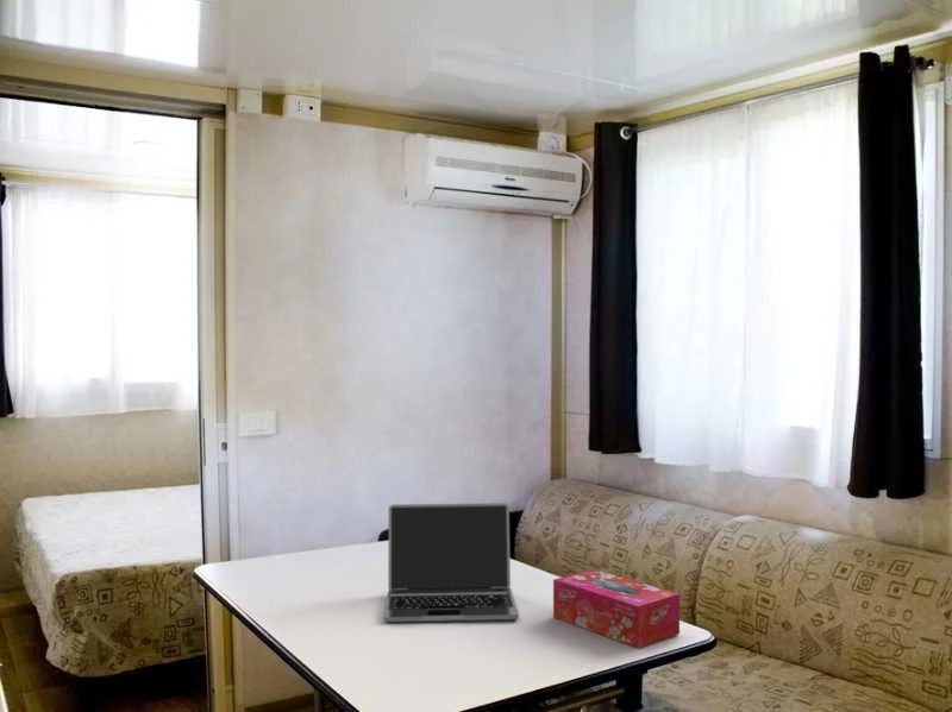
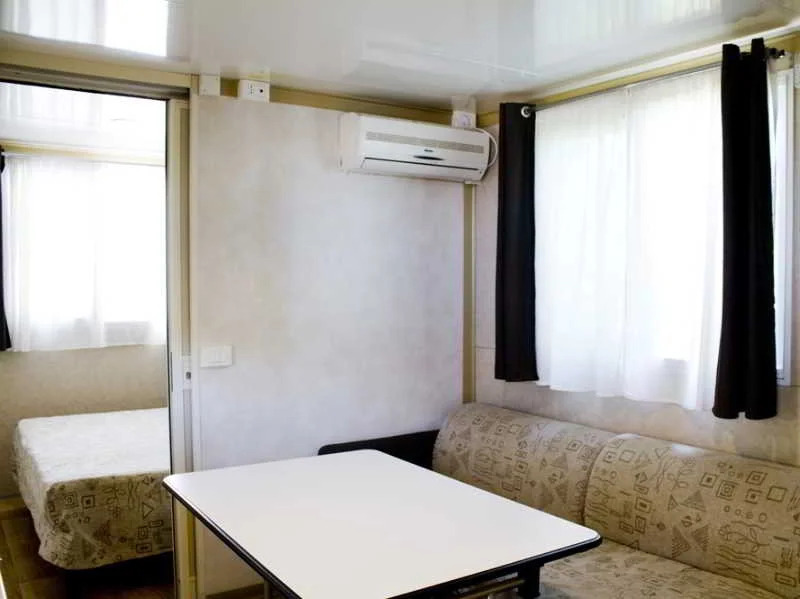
- tissue box (614, 605)
- laptop (450, 559)
